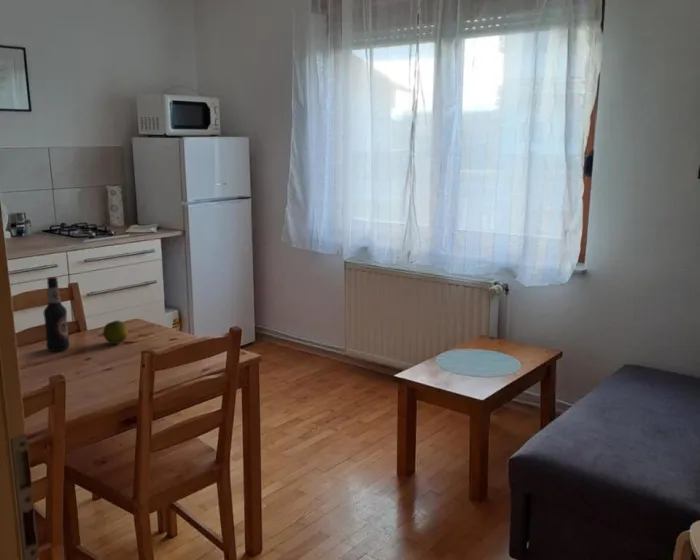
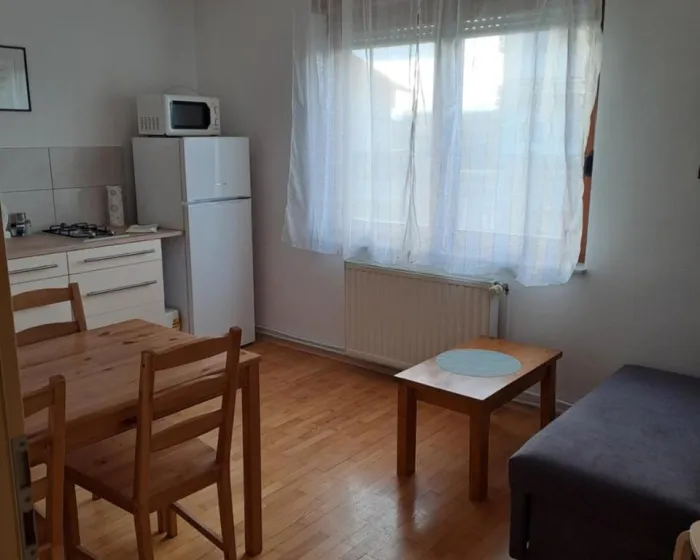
- bottle (55, 313)
- fruit (115, 332)
